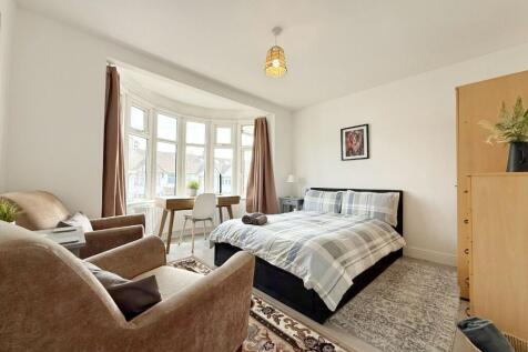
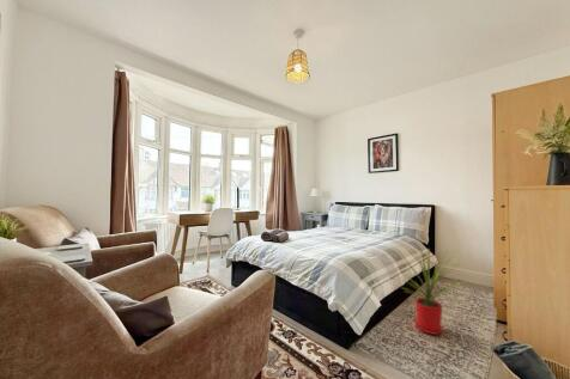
+ house plant (426, 286)
